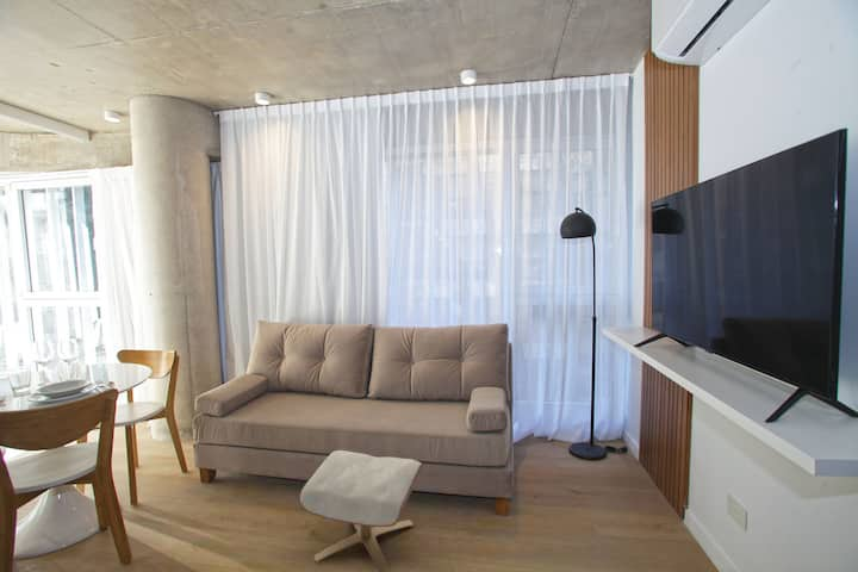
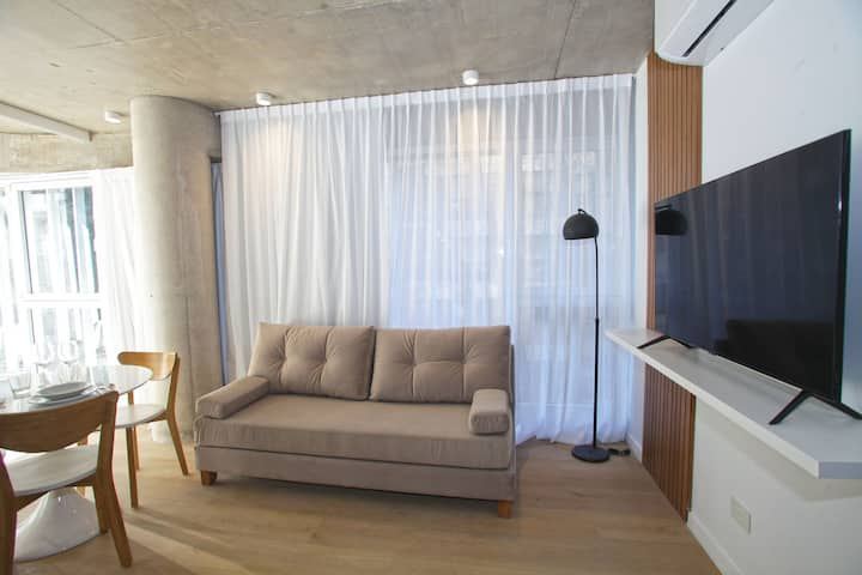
- ottoman (365, 503)
